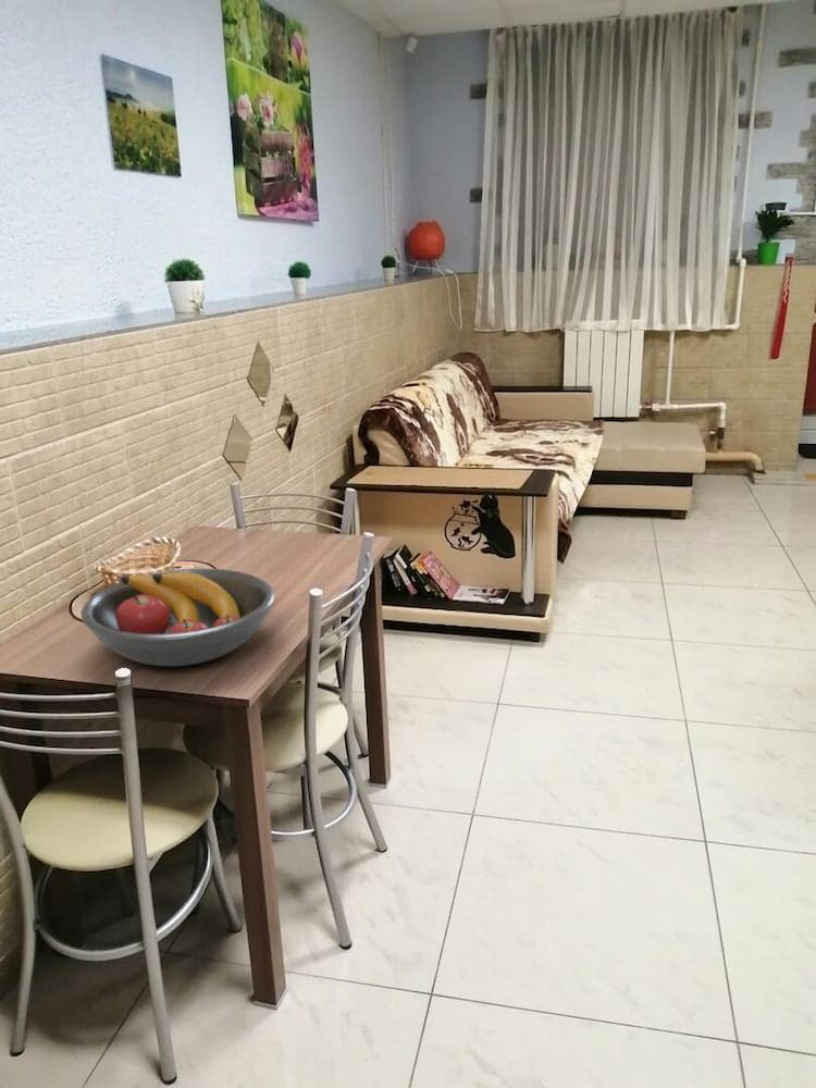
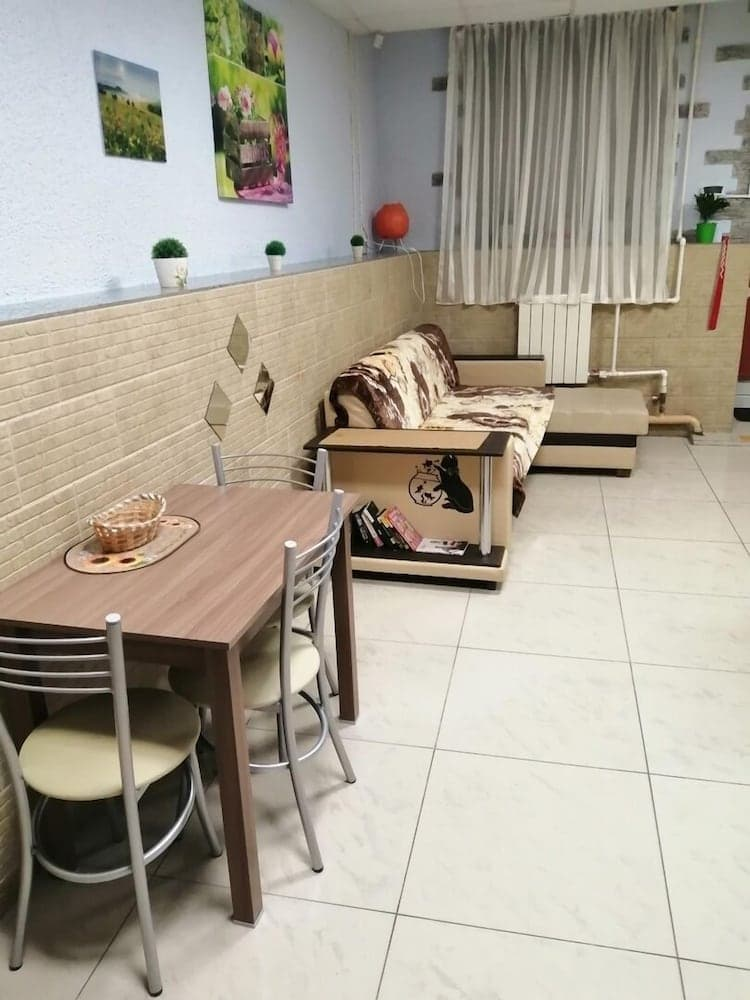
- fruit bowl (182, 617)
